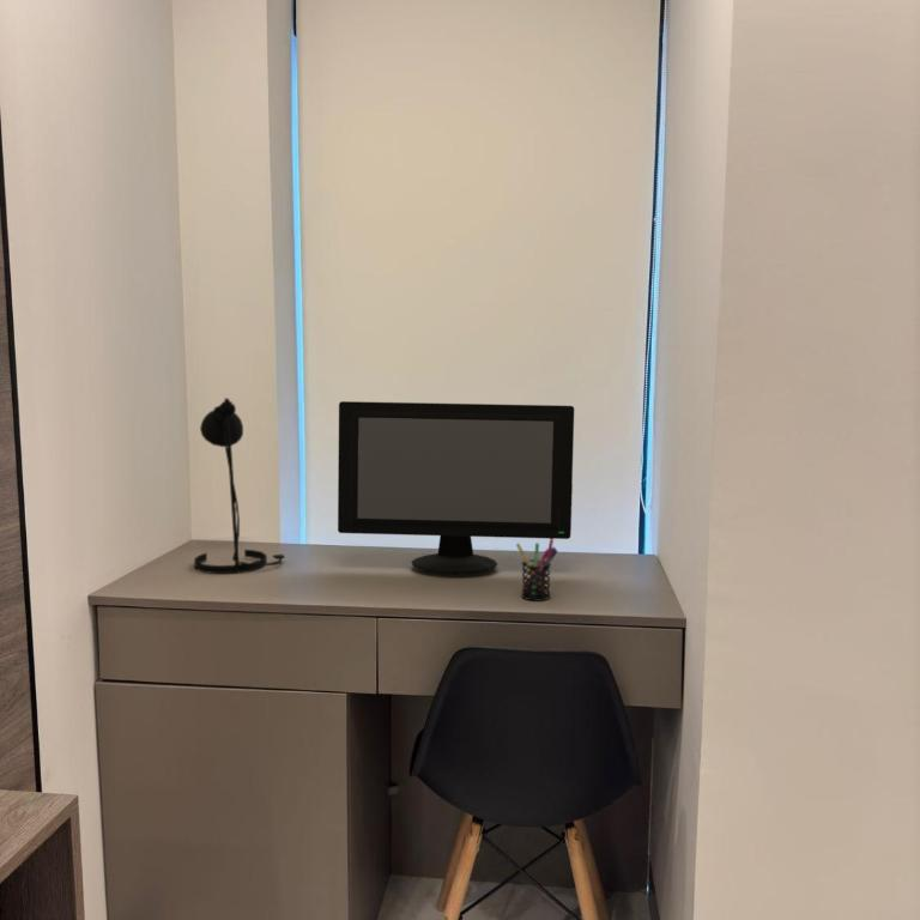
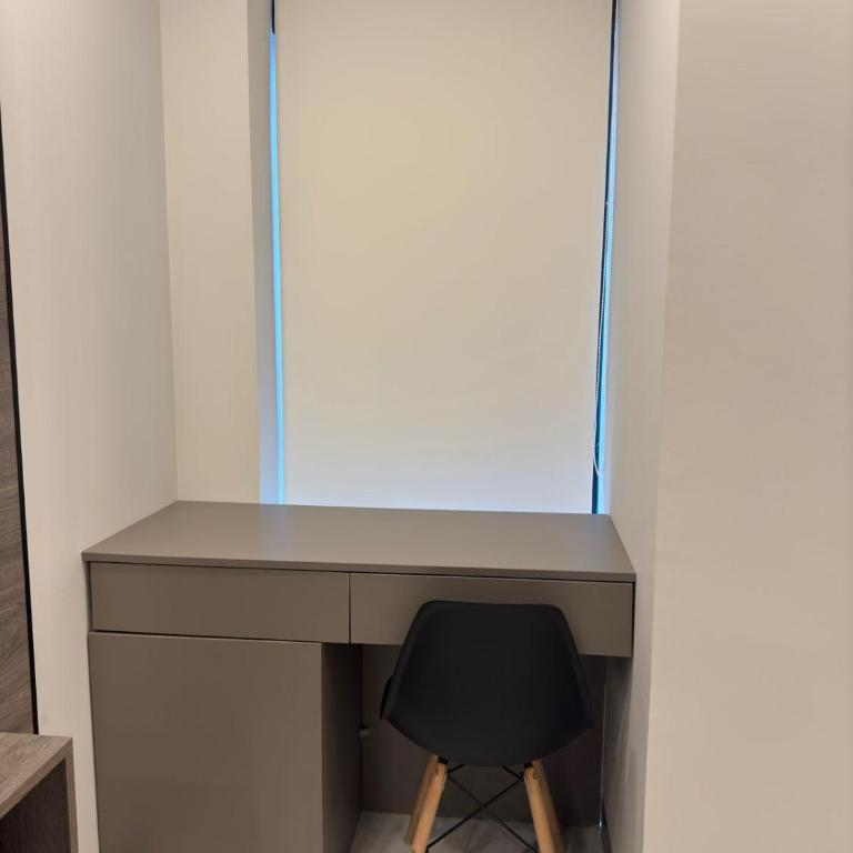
- computer monitor (455, 486)
- pen holder (538, 567)
- desk lamp (234, 484)
